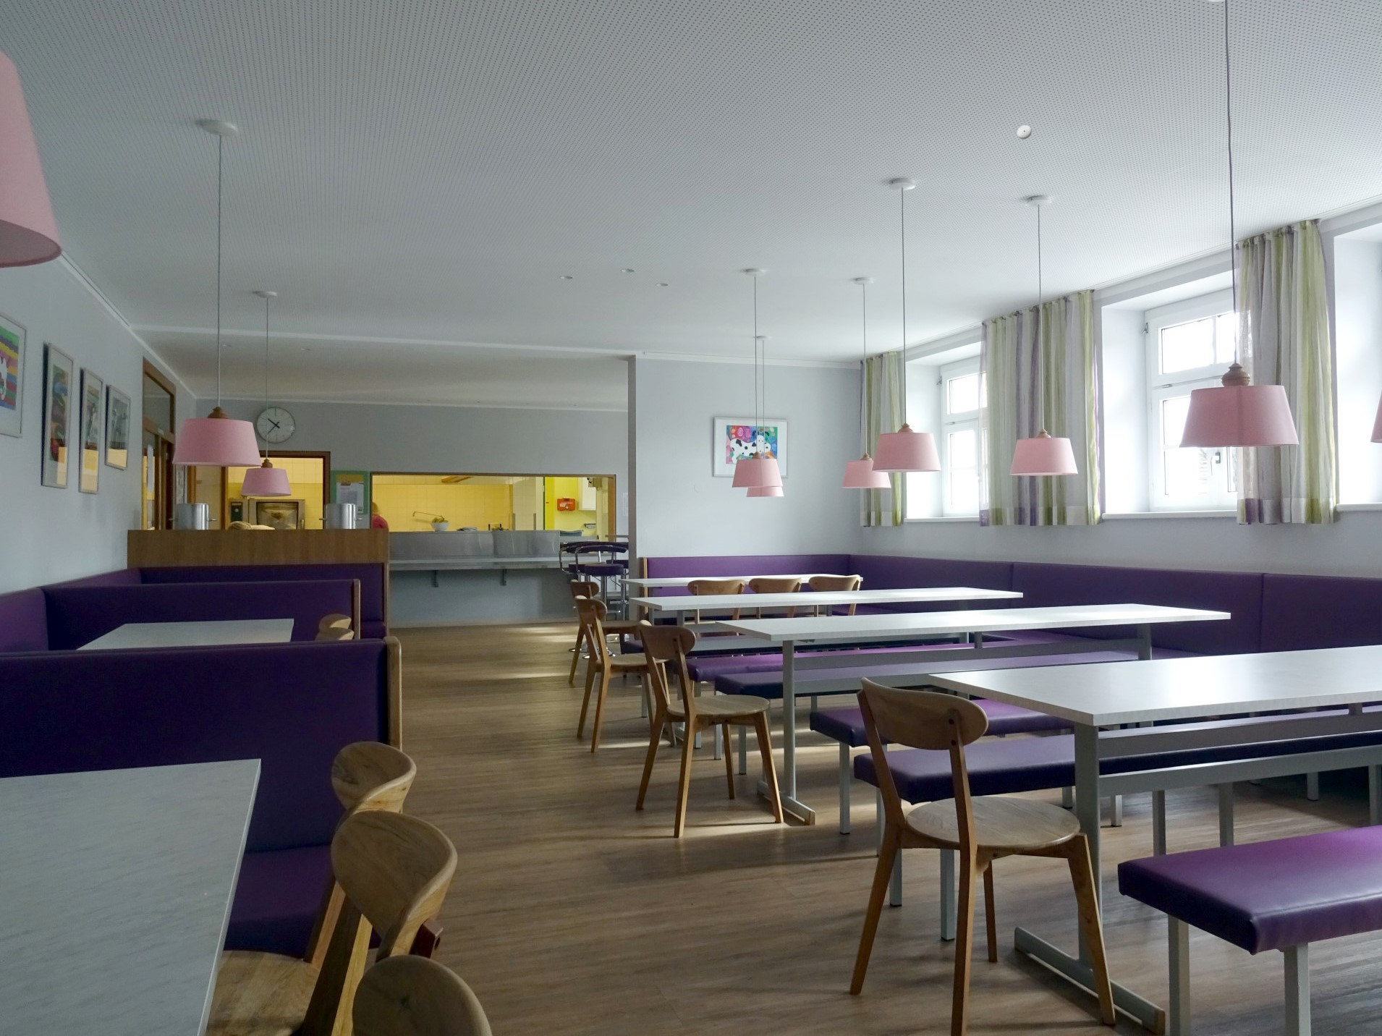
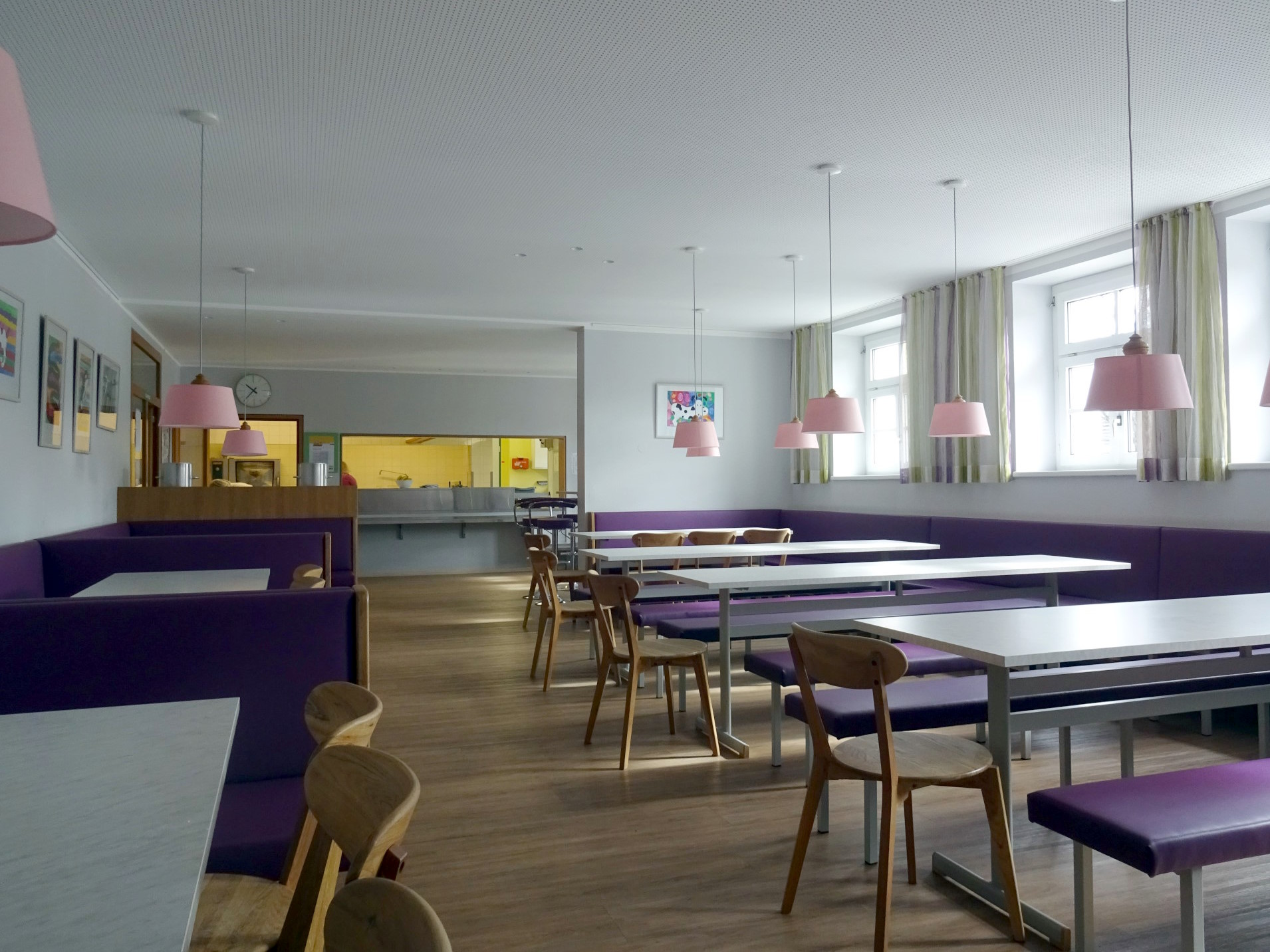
- smoke detector (1024, 133)
